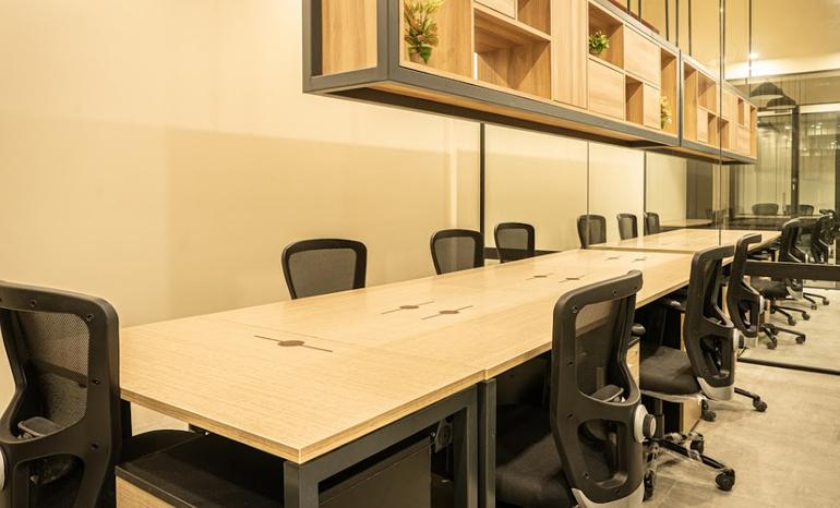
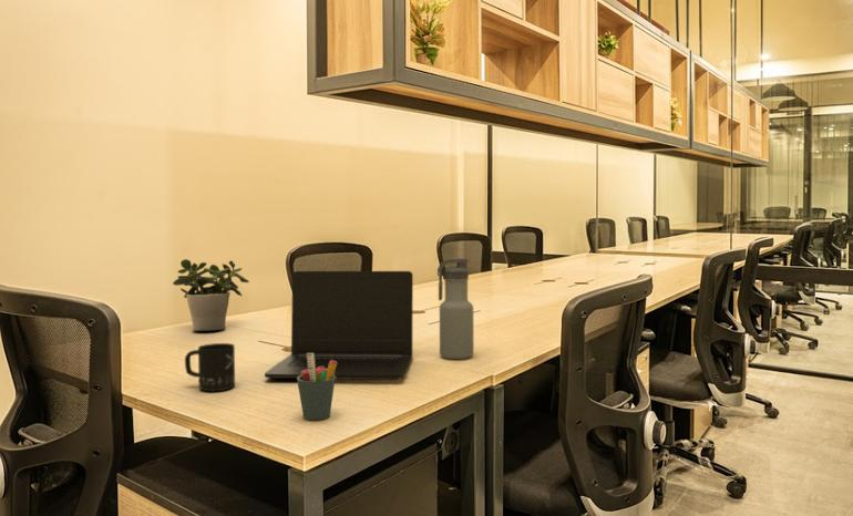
+ mug (209, 367)
+ laptop (342, 321)
+ pen holder (317, 385)
+ water bottle (455, 307)
+ potted plant (208, 292)
